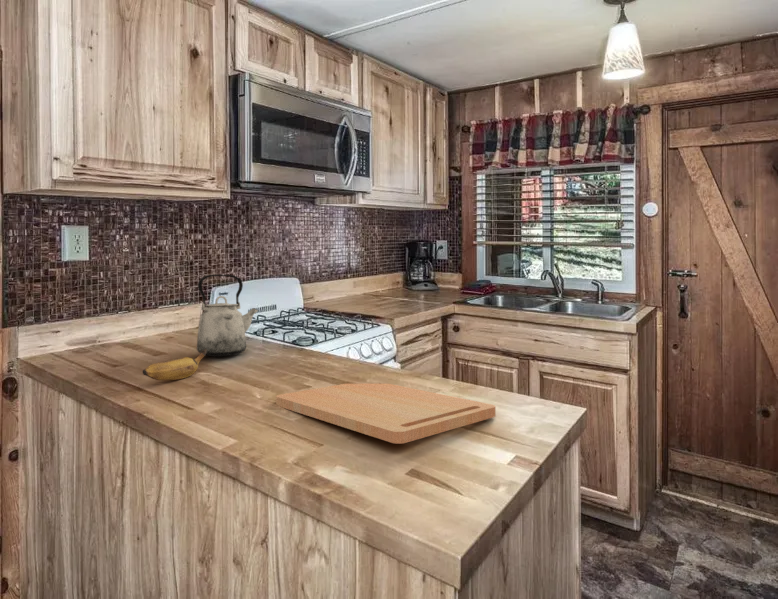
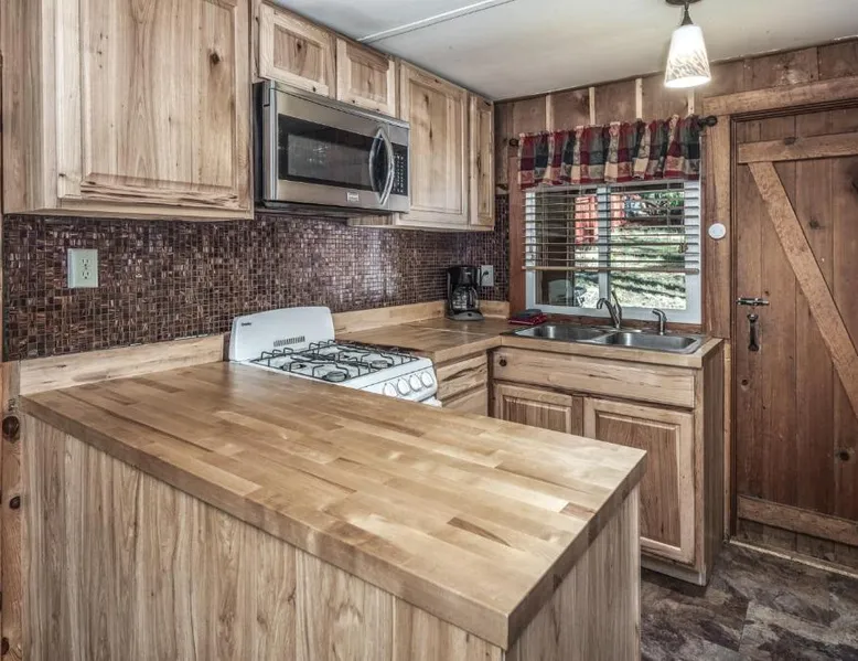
- banana (176, 365)
- cutting board (380, 405)
- kettle (229, 314)
